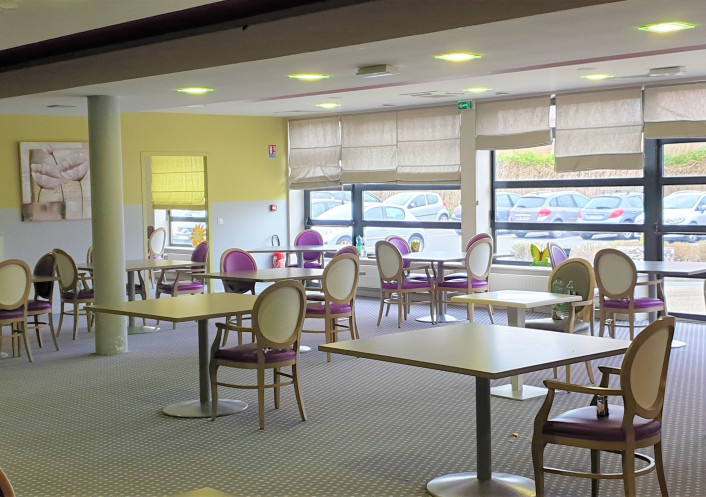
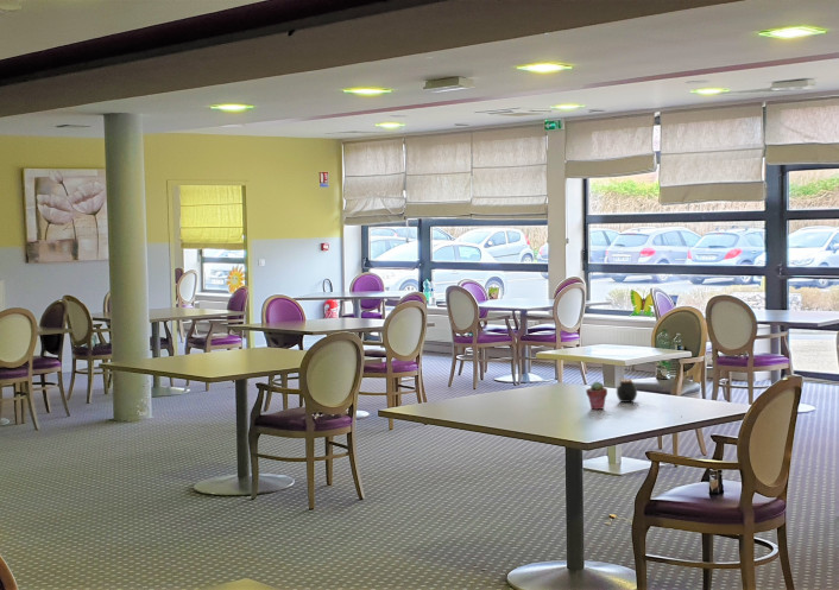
+ jar (626, 391)
+ potted succulent (597, 394)
